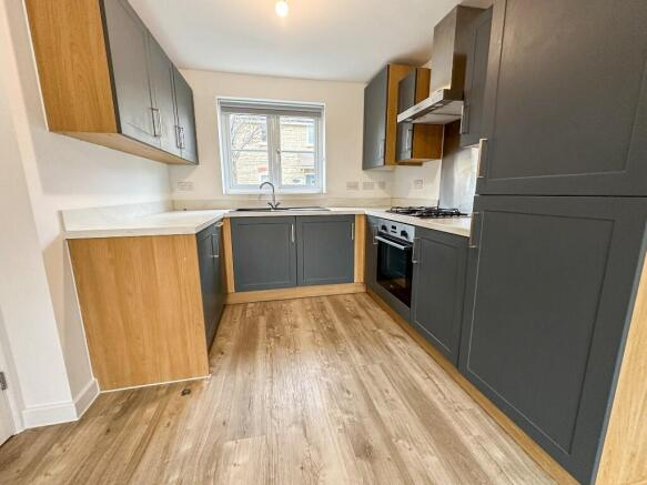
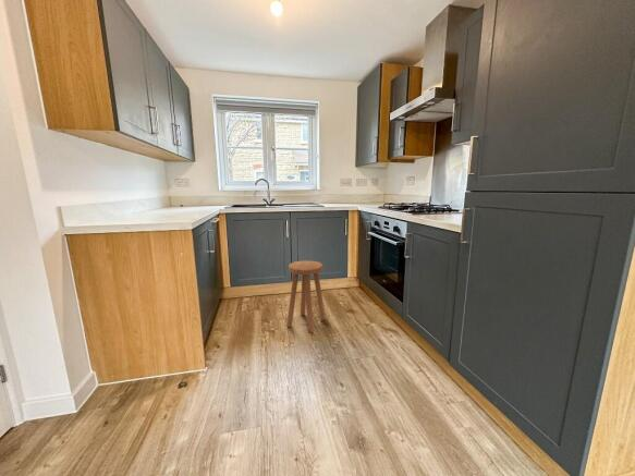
+ stool (306, 294)
